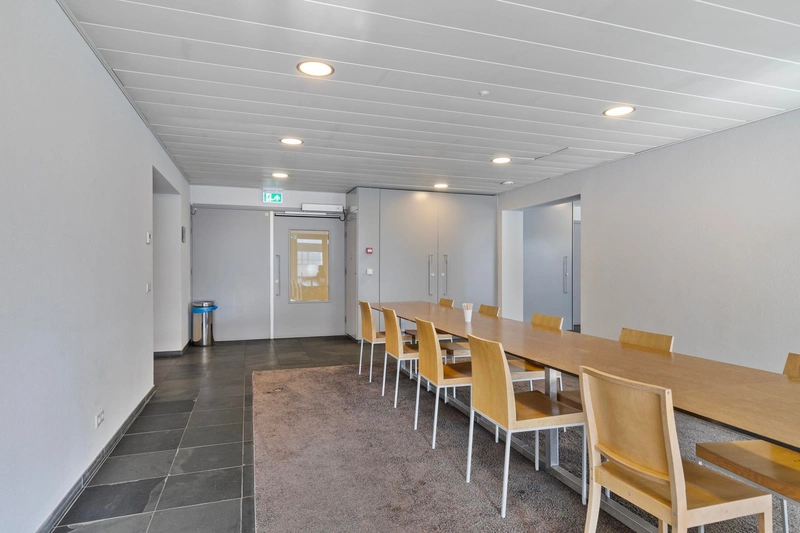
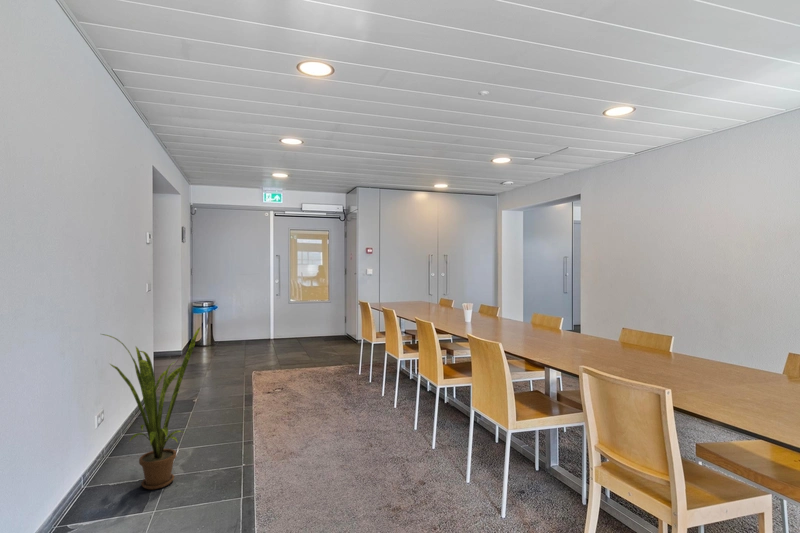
+ house plant (148, 408)
